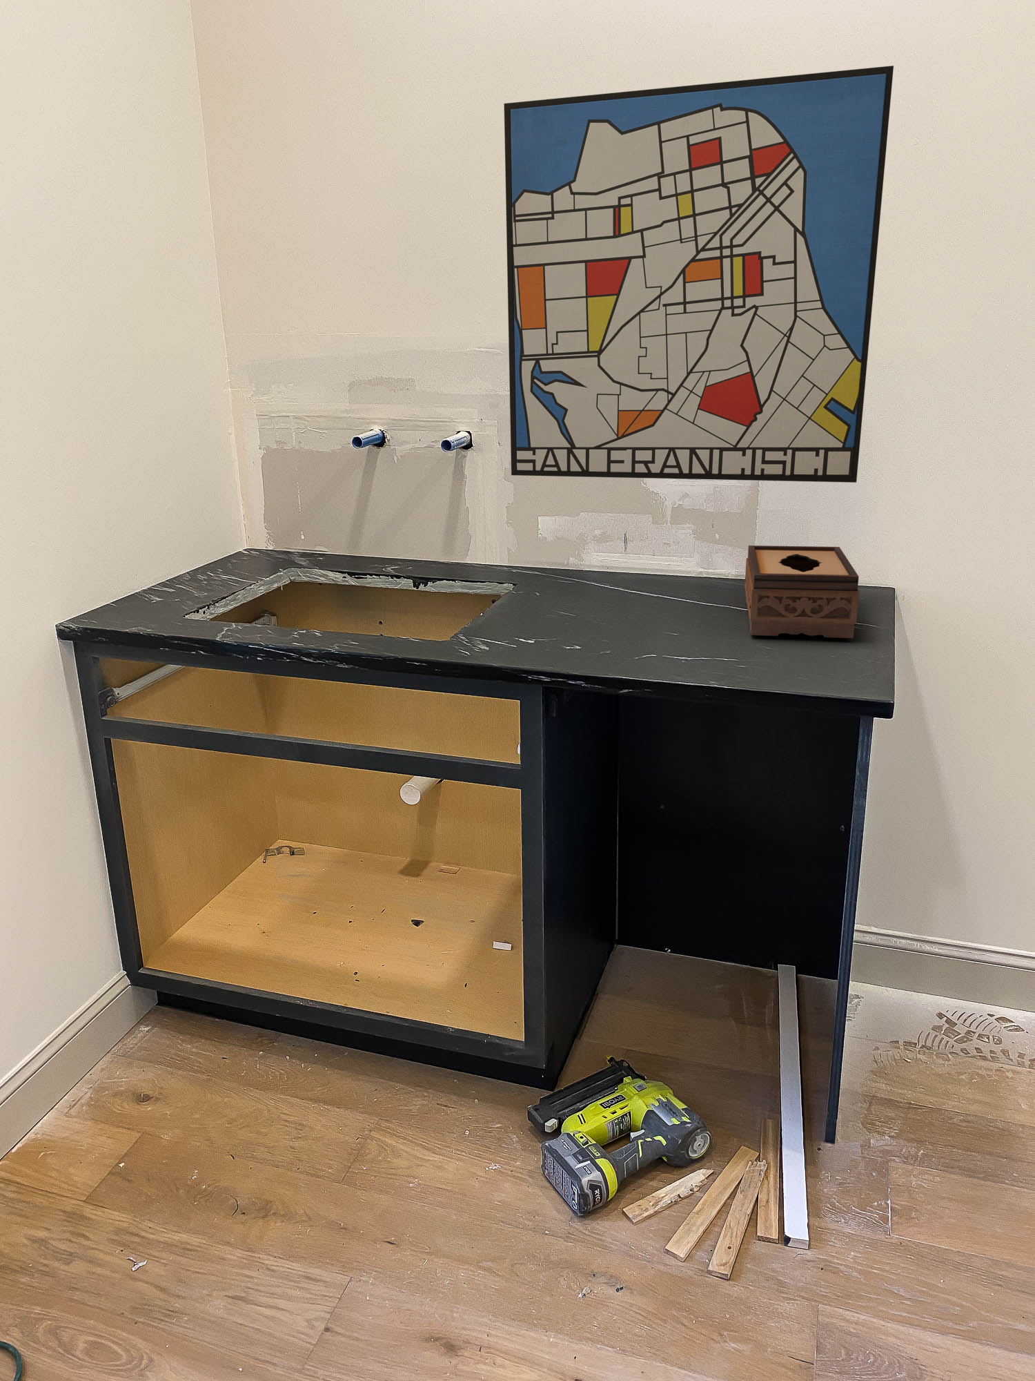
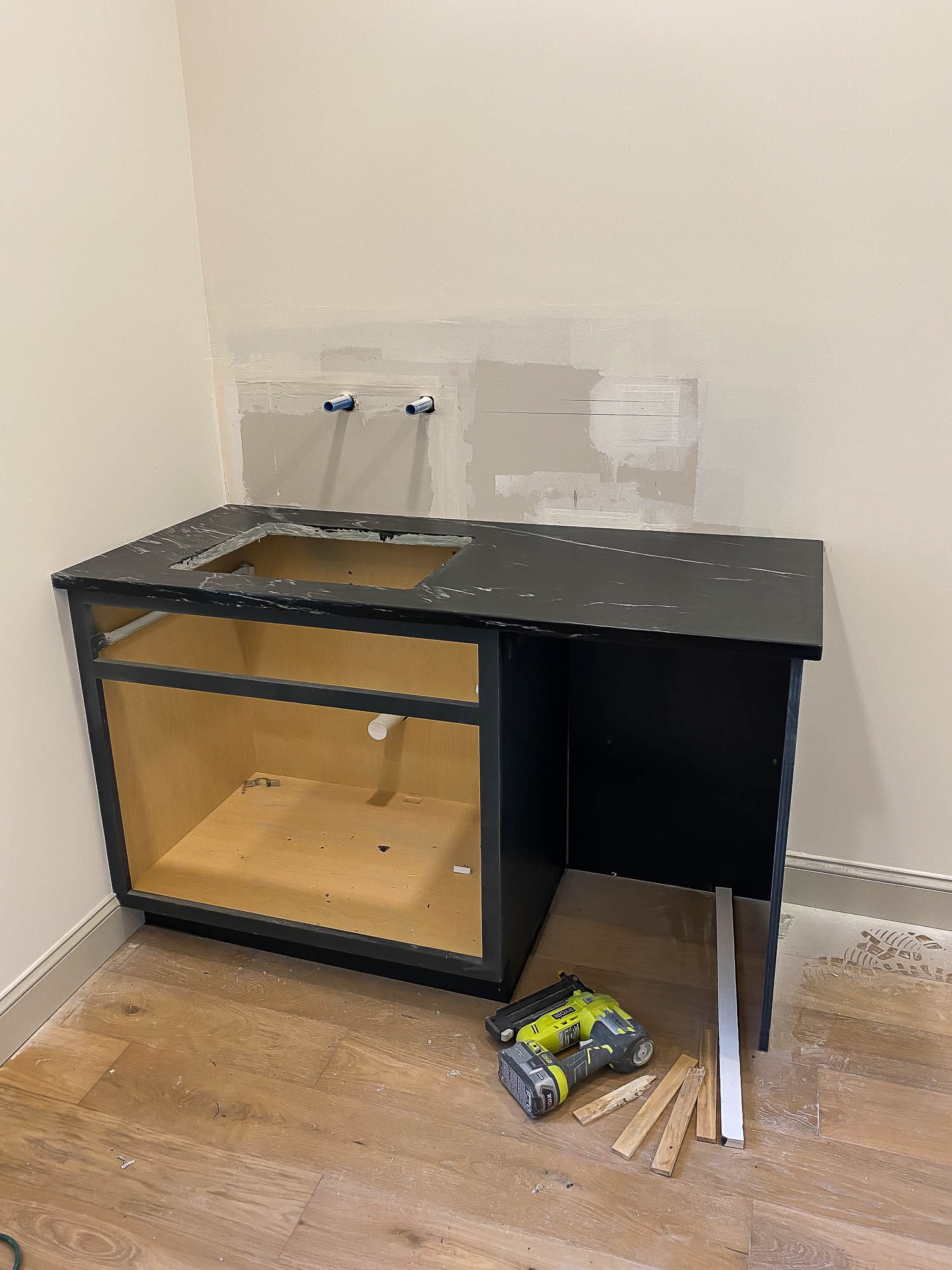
- wall art (681, 294)
- tissue box (797, 588)
